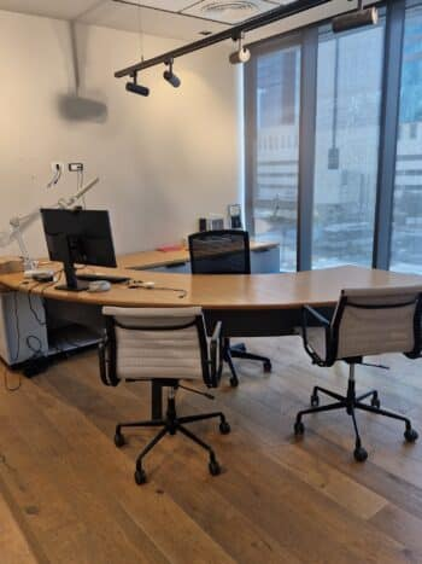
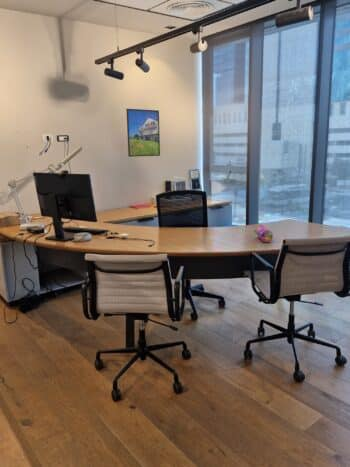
+ pencil case (263, 233)
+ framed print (143, 133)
